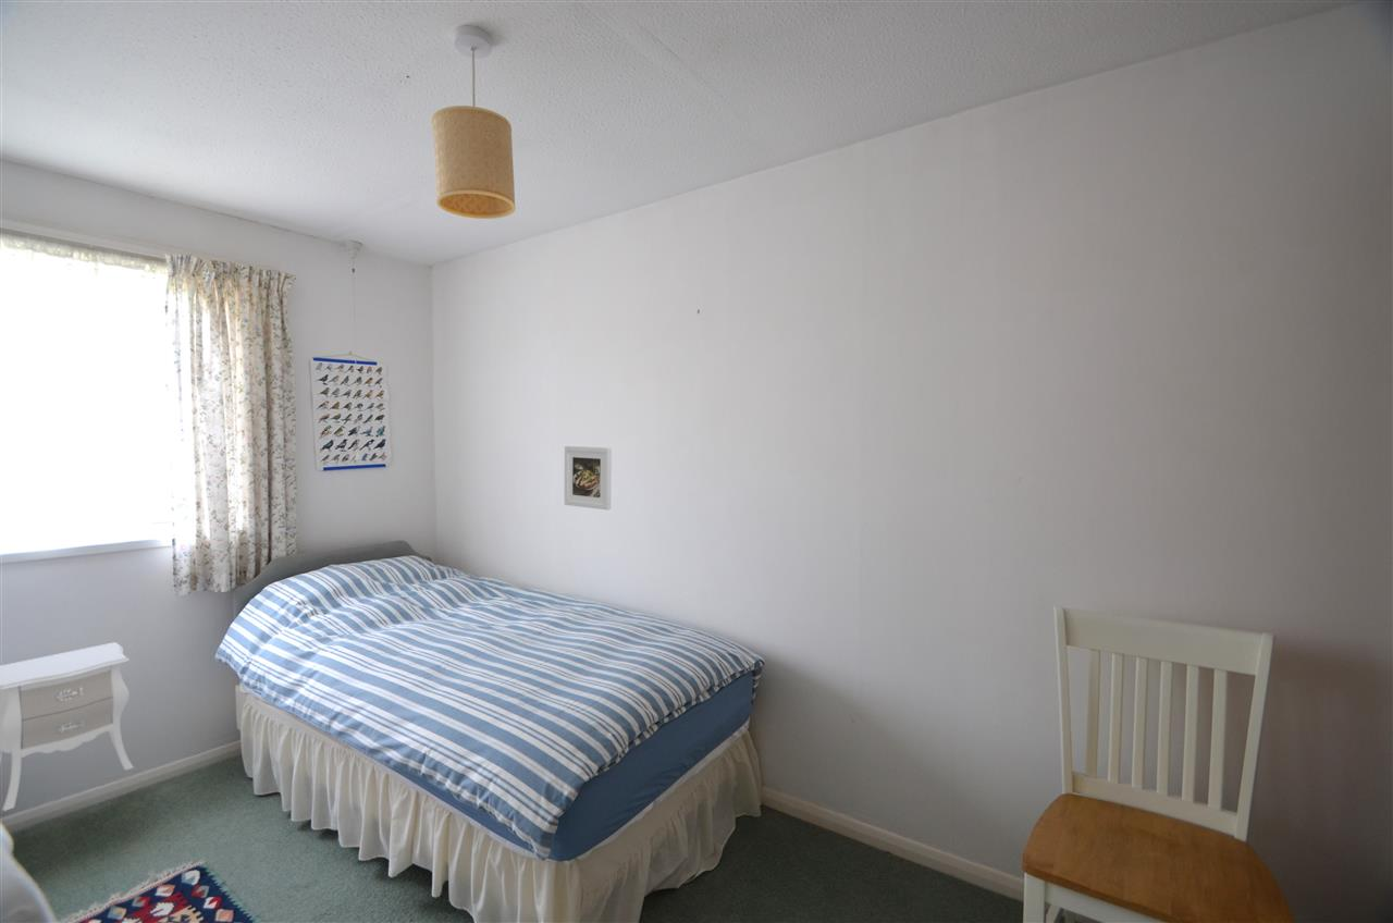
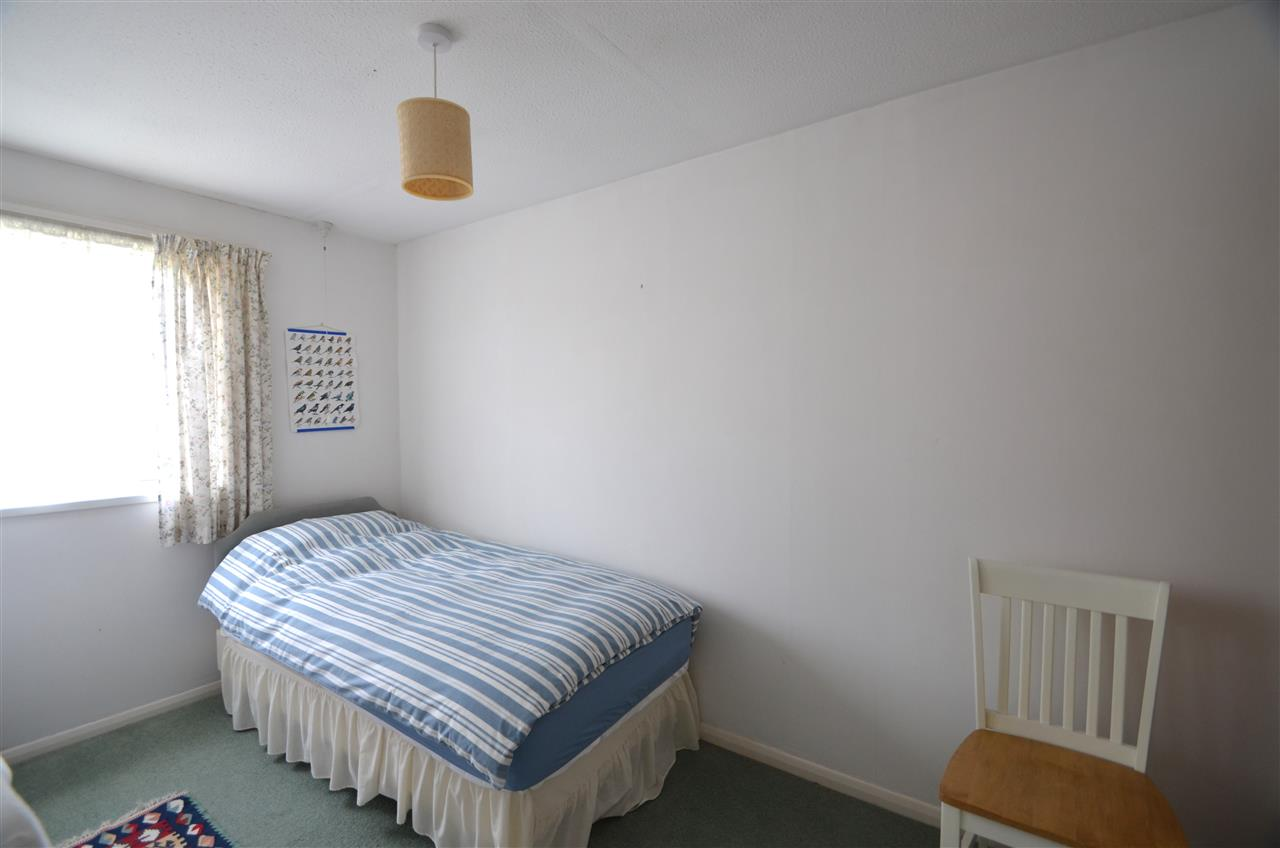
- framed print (587, 477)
- nightstand (63, 747)
